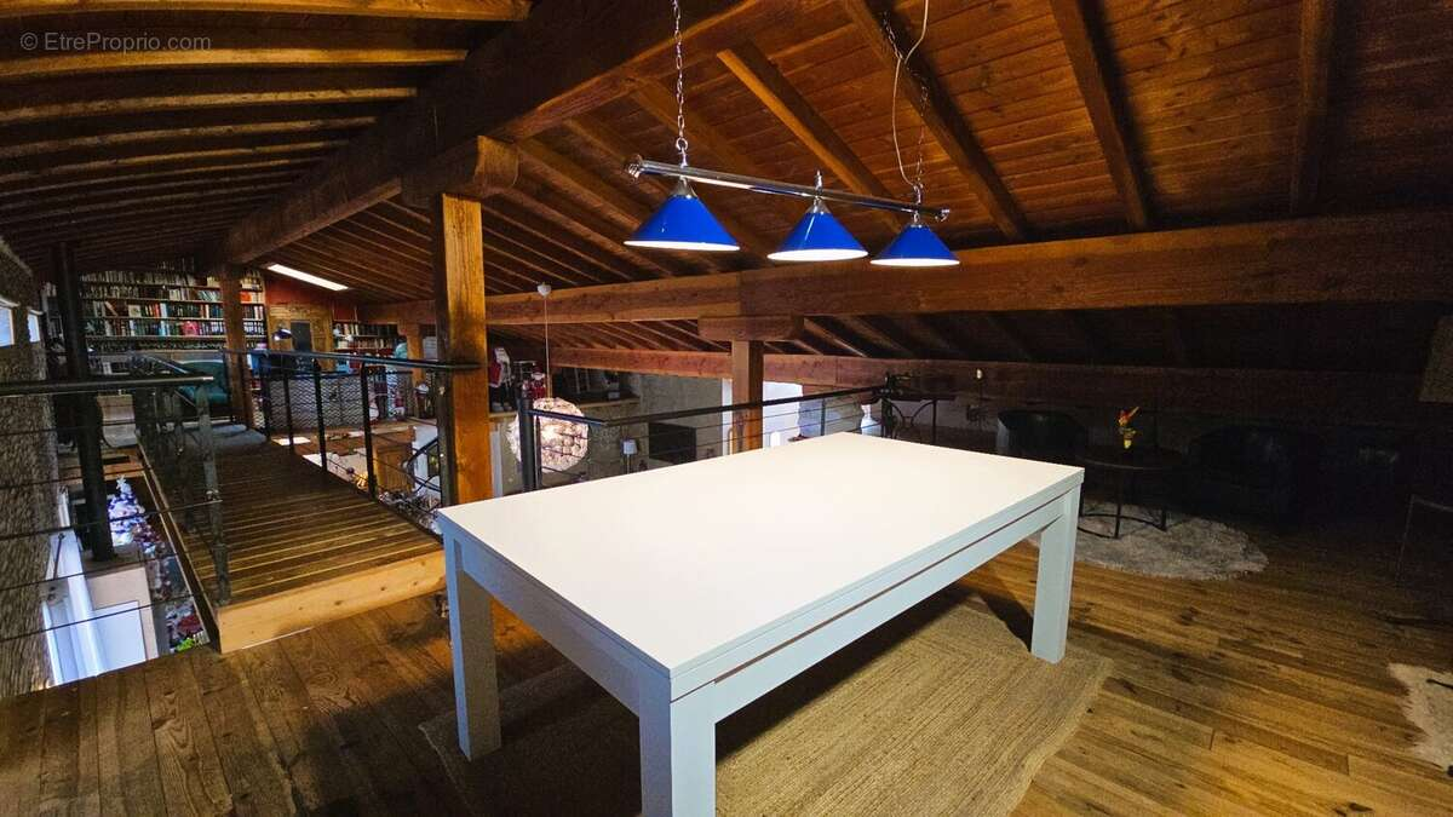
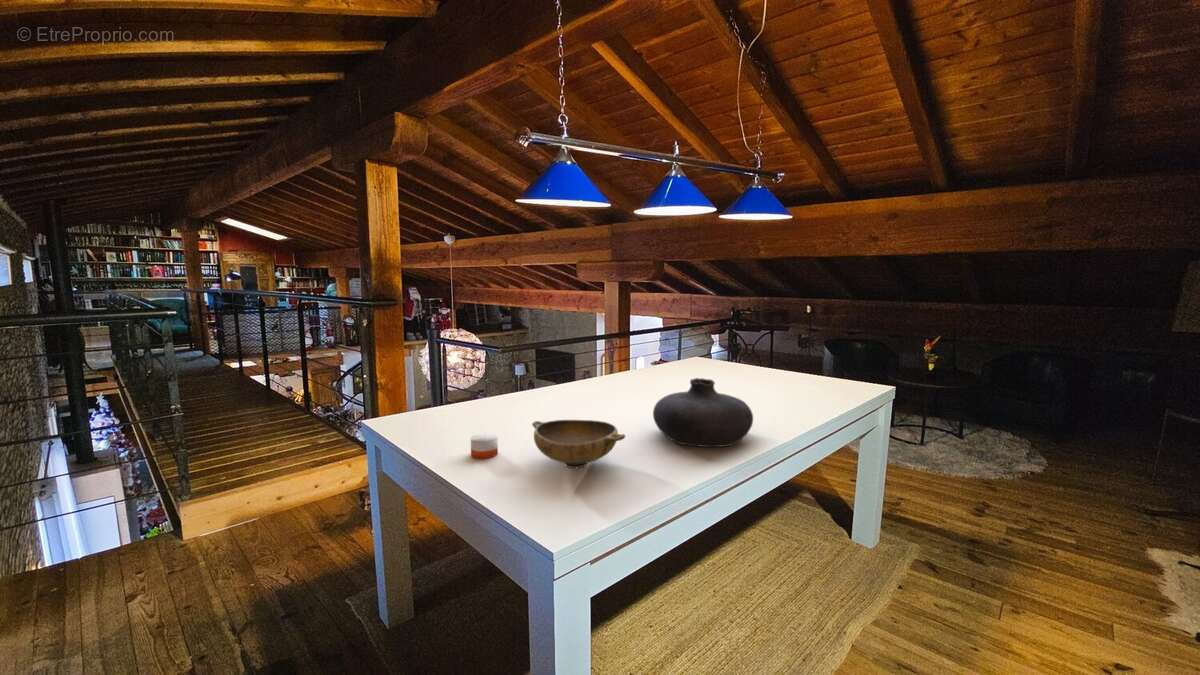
+ bowl (576, 445)
+ candle (484, 436)
+ vase (702, 408)
